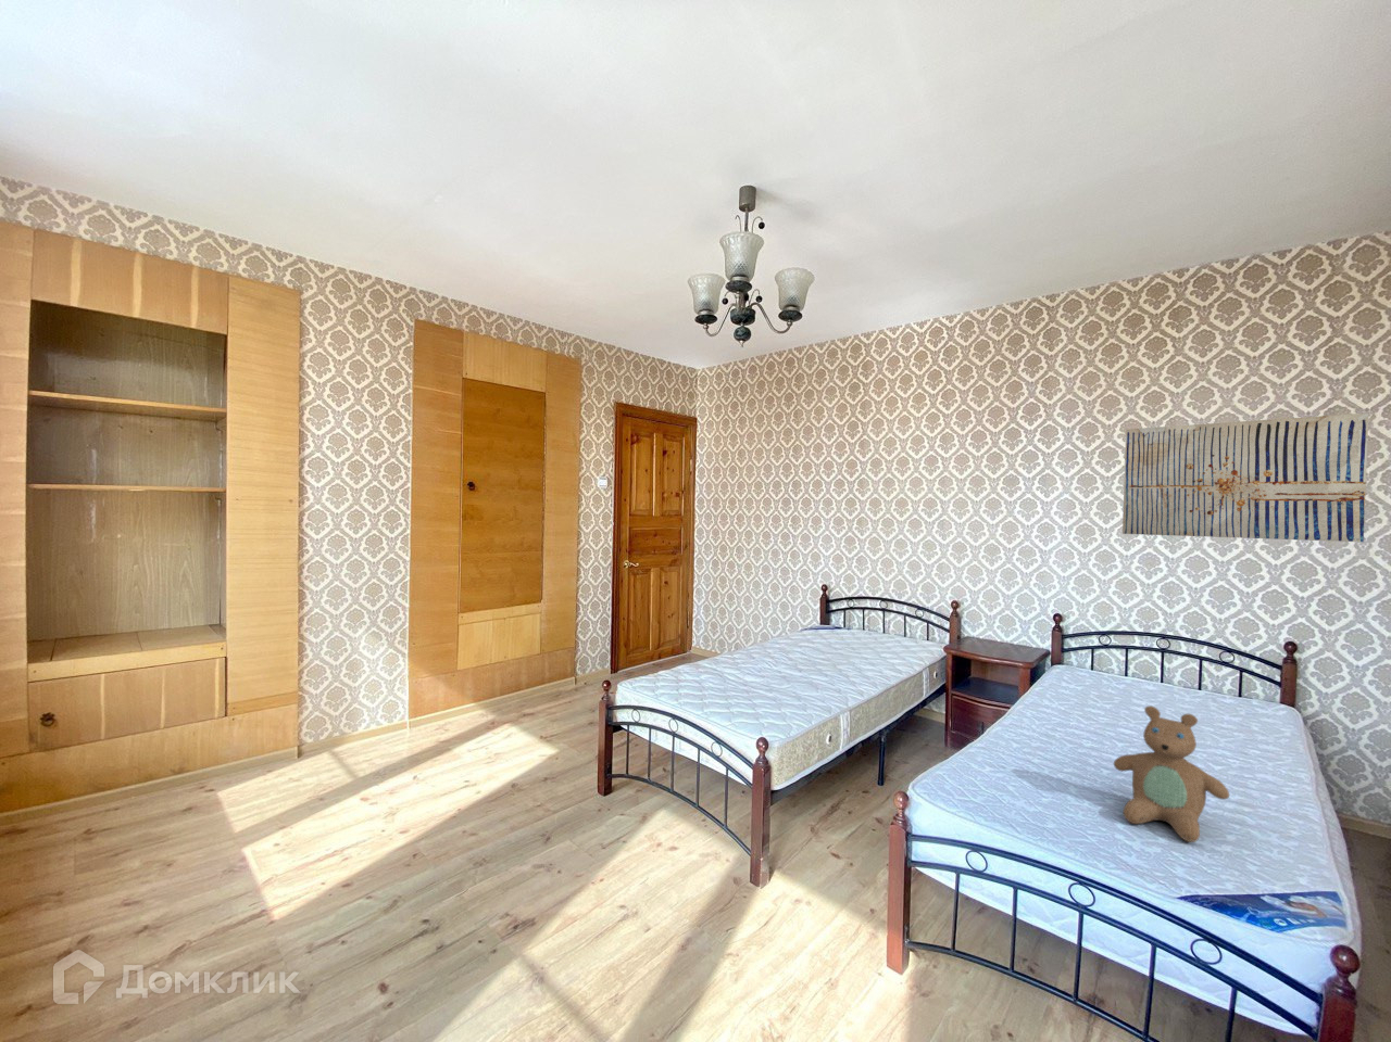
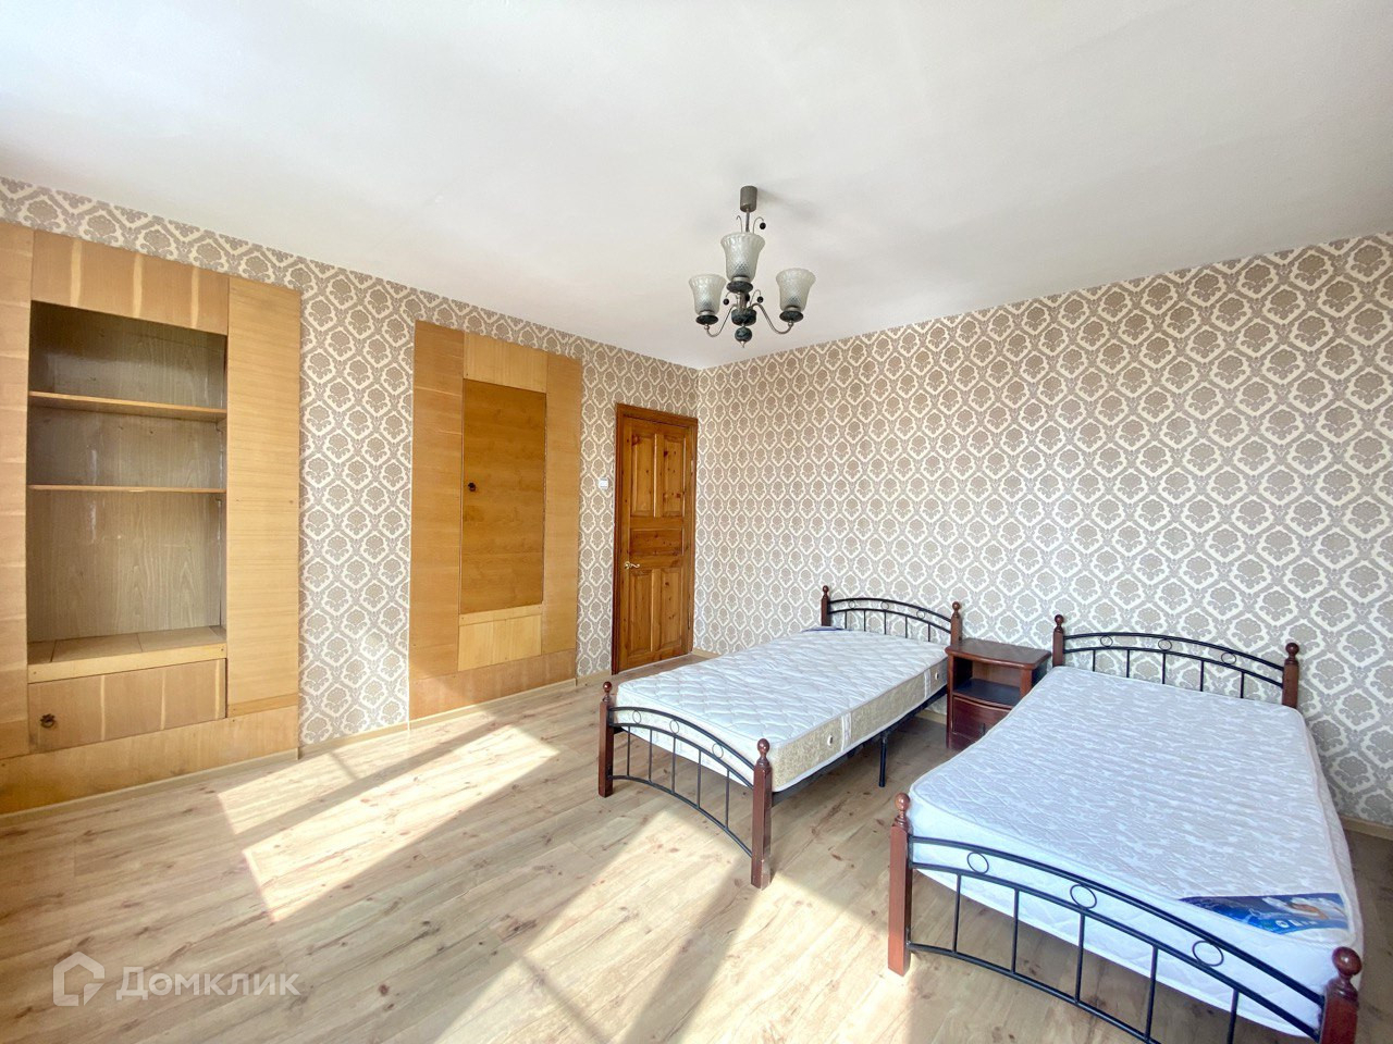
- wall art (1232, 479)
- teddy bear (1166, 767)
